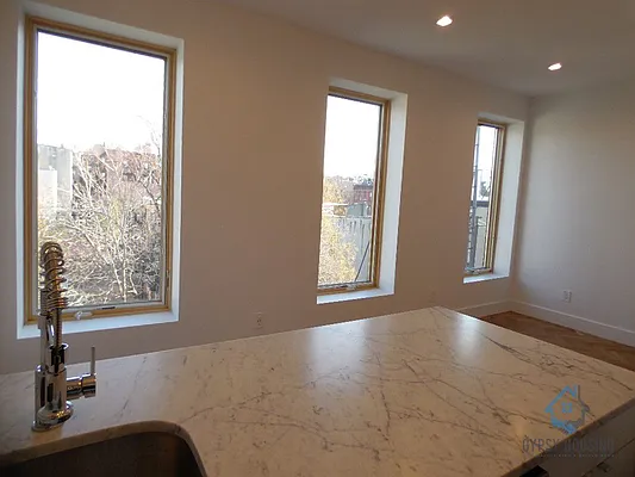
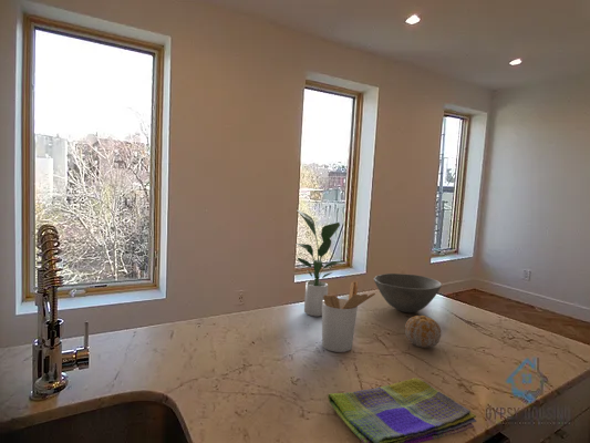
+ fruit (422, 331)
+ potted plant (319, 262)
+ bowl (405, 295)
+ dish towel (400, 408)
+ utensil holder (345, 317)
